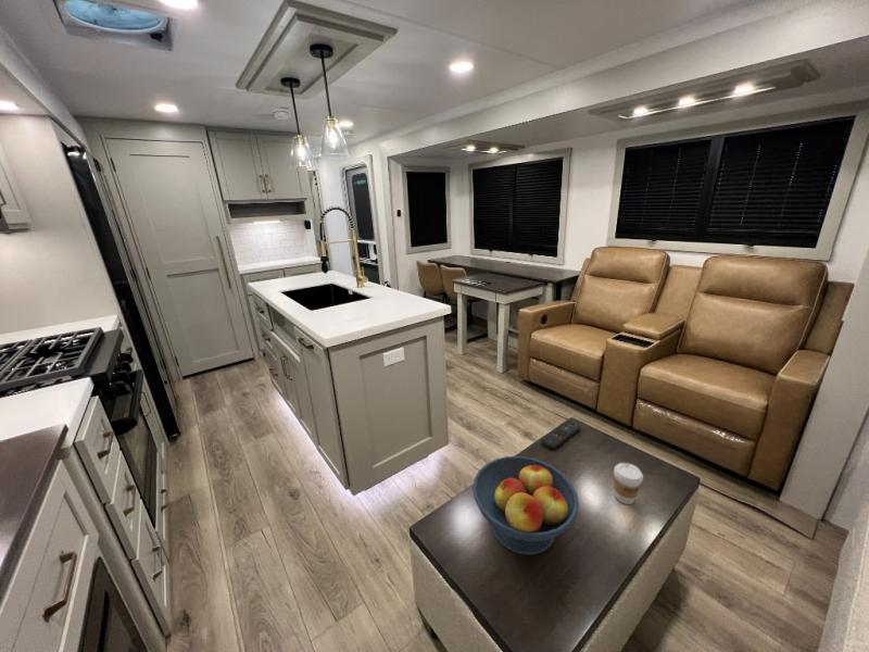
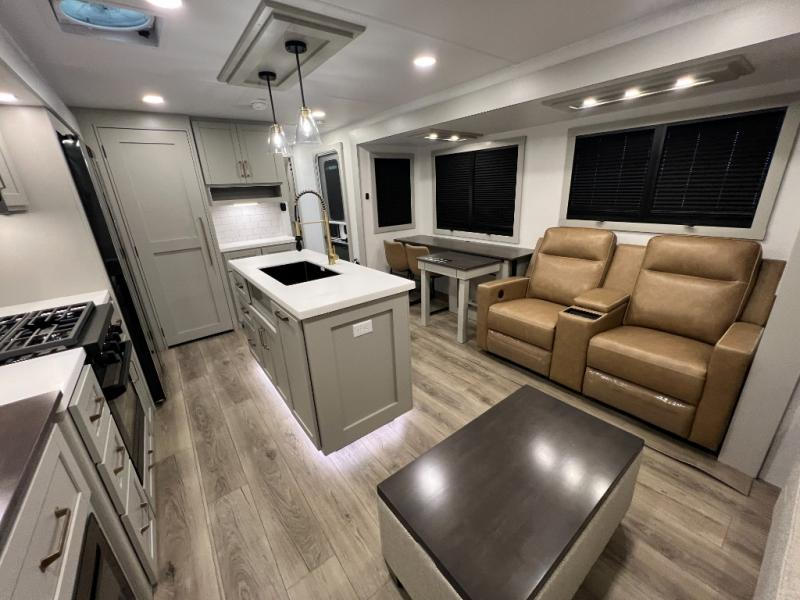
- coffee cup (626, 484)
- remote control (561, 434)
- fruit bowl (522, 501)
